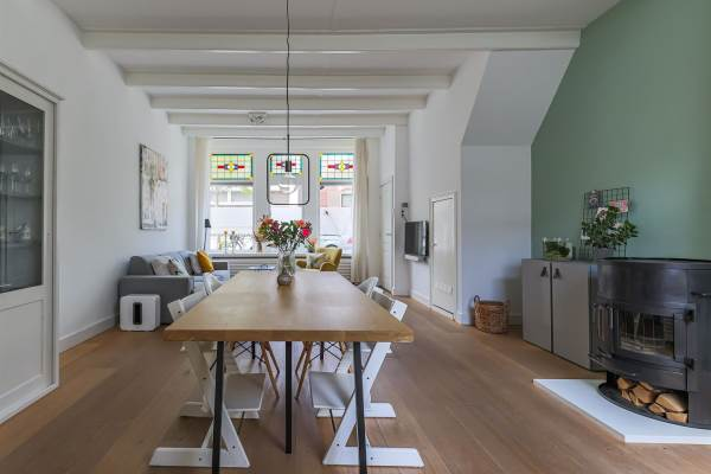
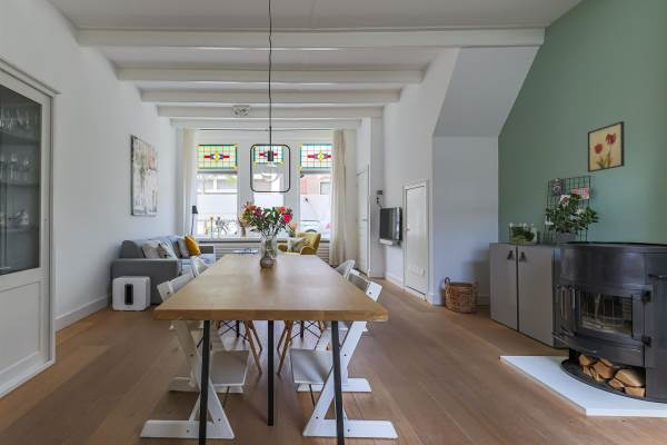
+ wall art (606, 148)
